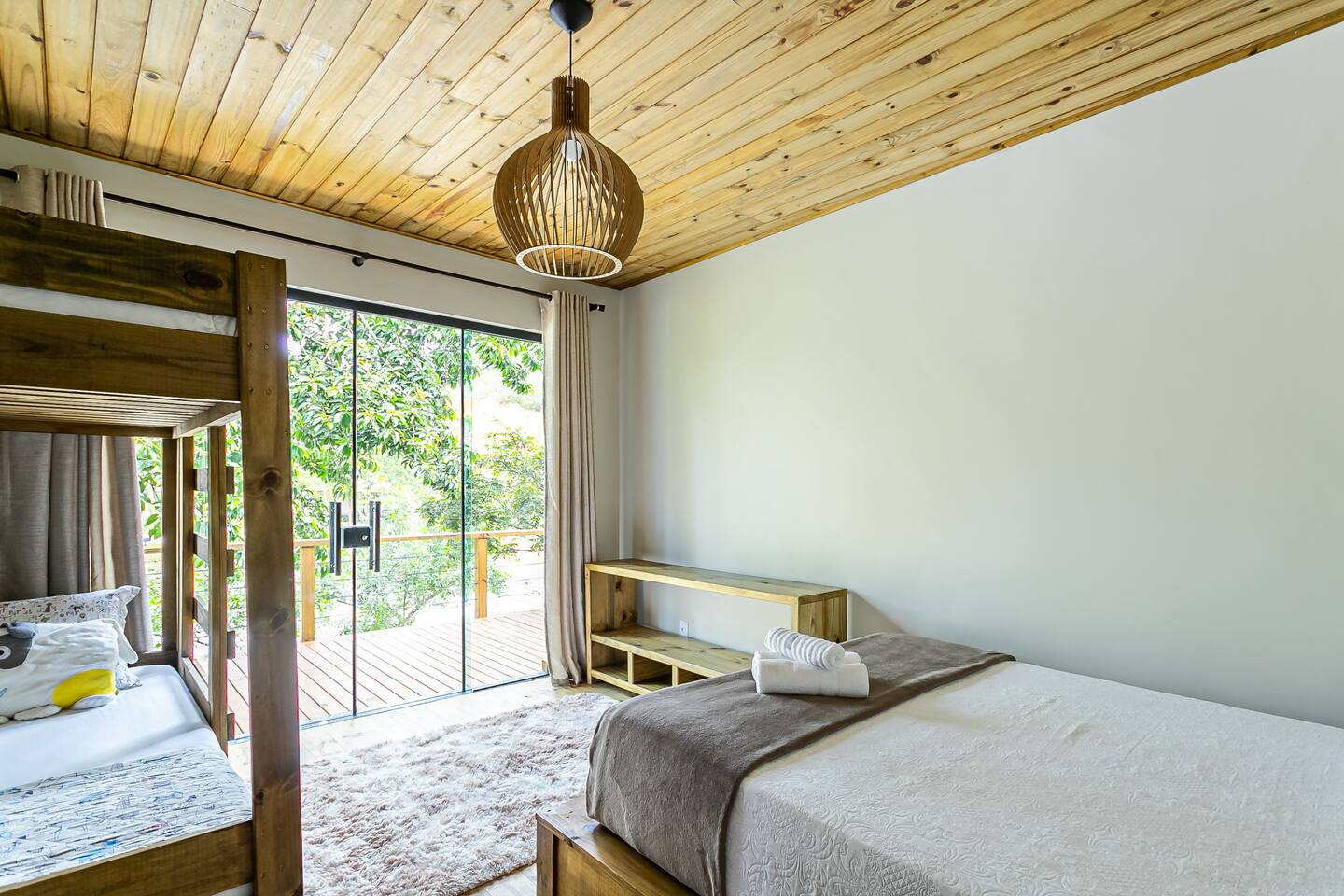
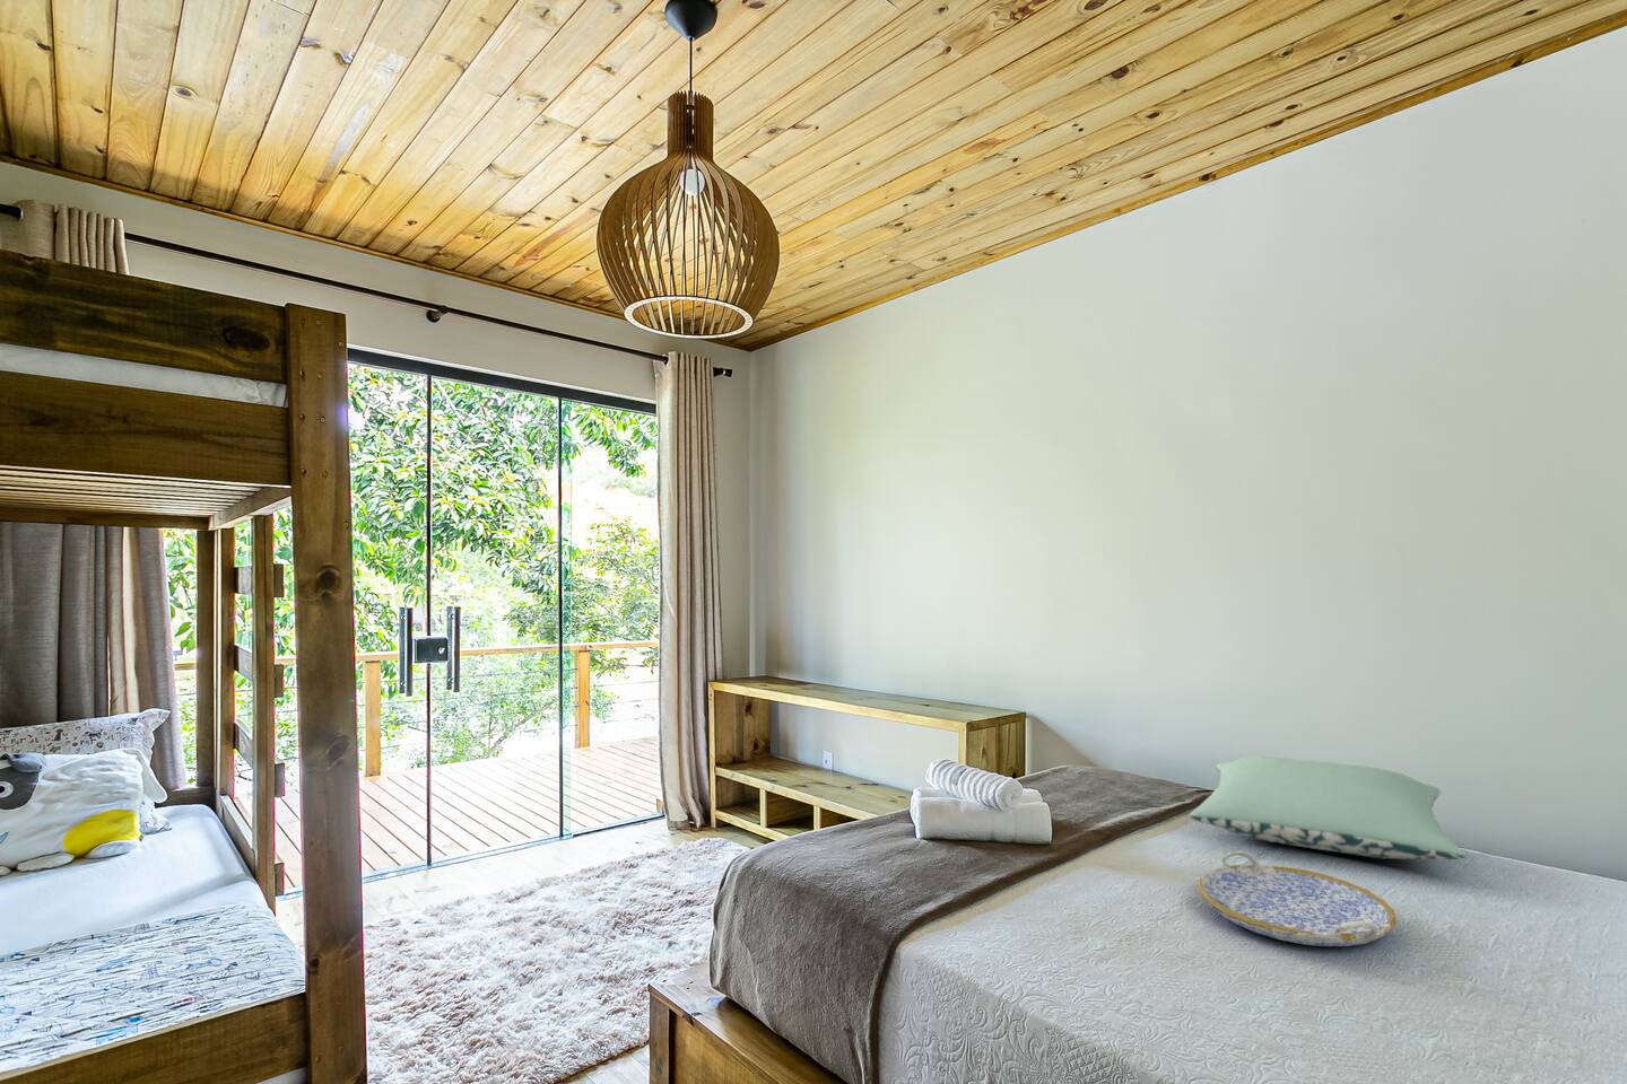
+ pillow (1318, 803)
+ serving tray (1292, 900)
